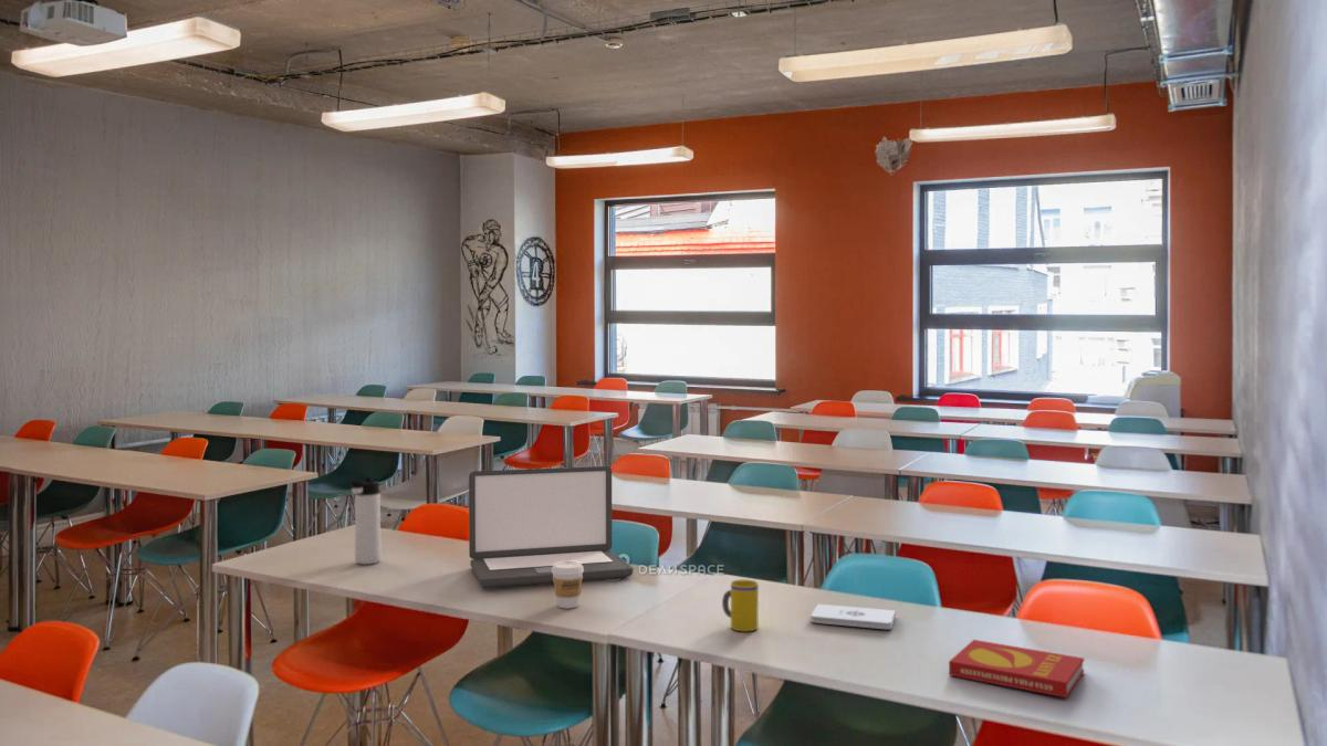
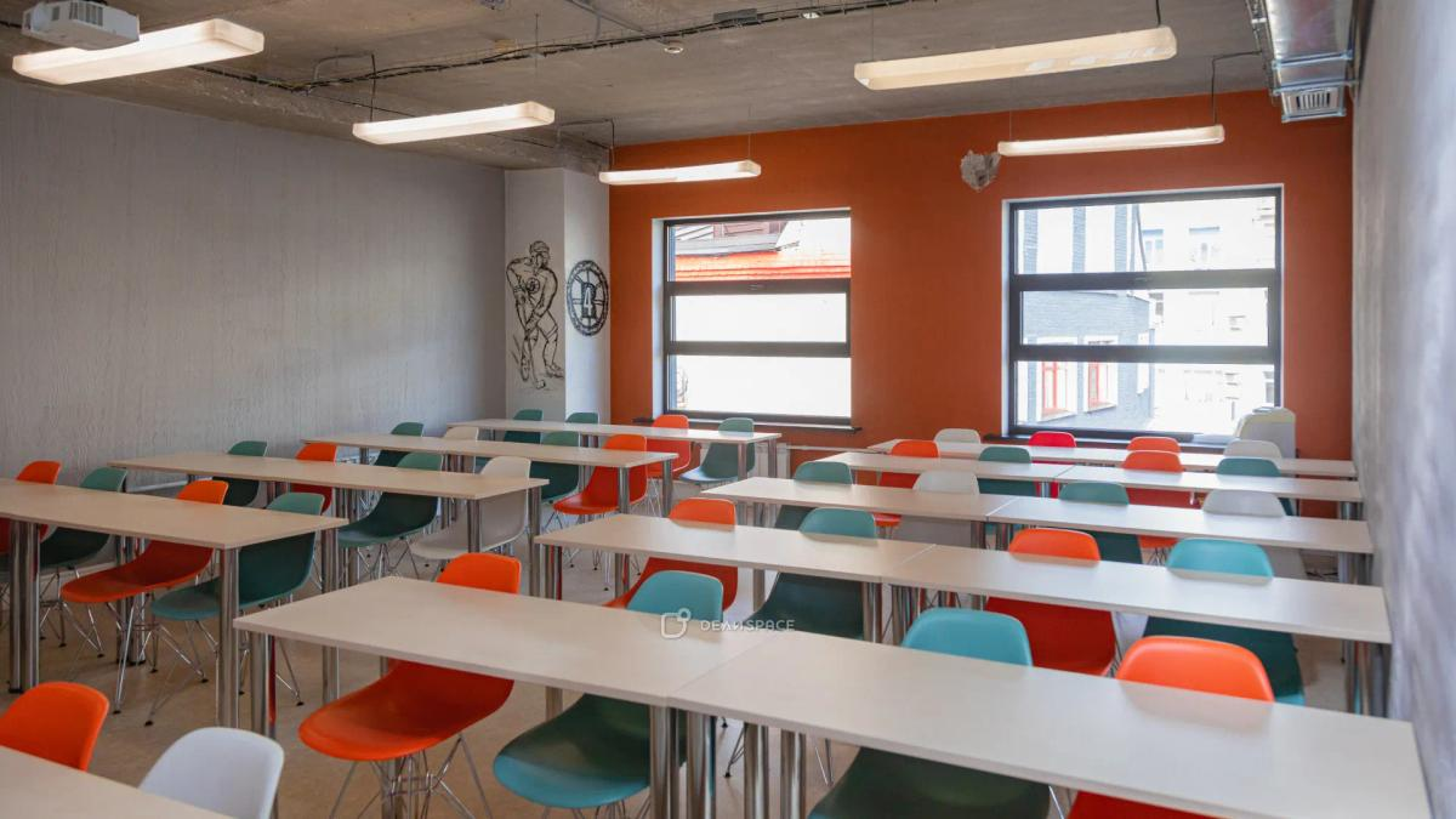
- coffee cup (567, 584)
- laptop (550, 523)
- notepad (853, 616)
- mug (739, 605)
- book (1016, 666)
- thermos bottle (364, 521)
